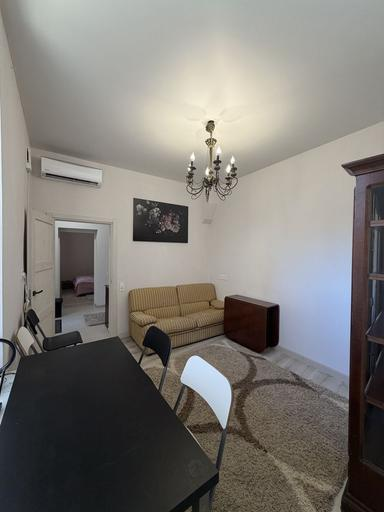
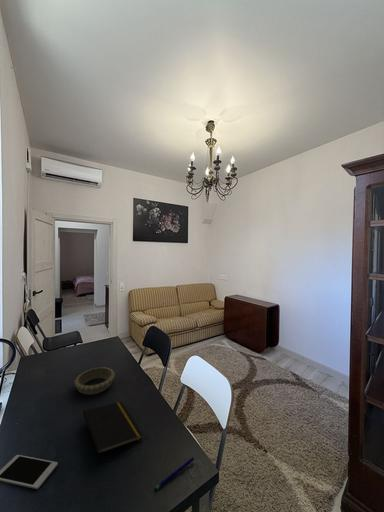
+ notepad (111, 423)
+ decorative bowl (95, 378)
+ pen (175, 472)
+ cell phone (26, 470)
